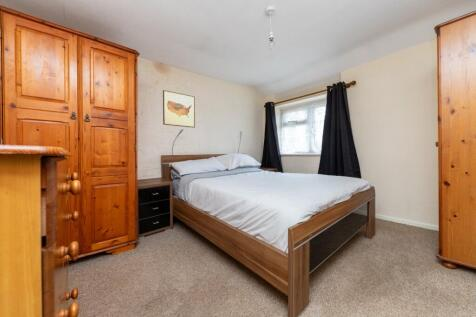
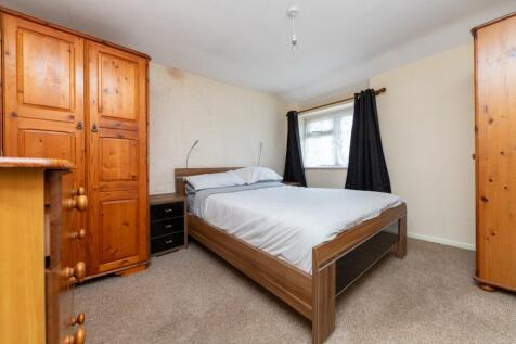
- wall art (179, 109)
